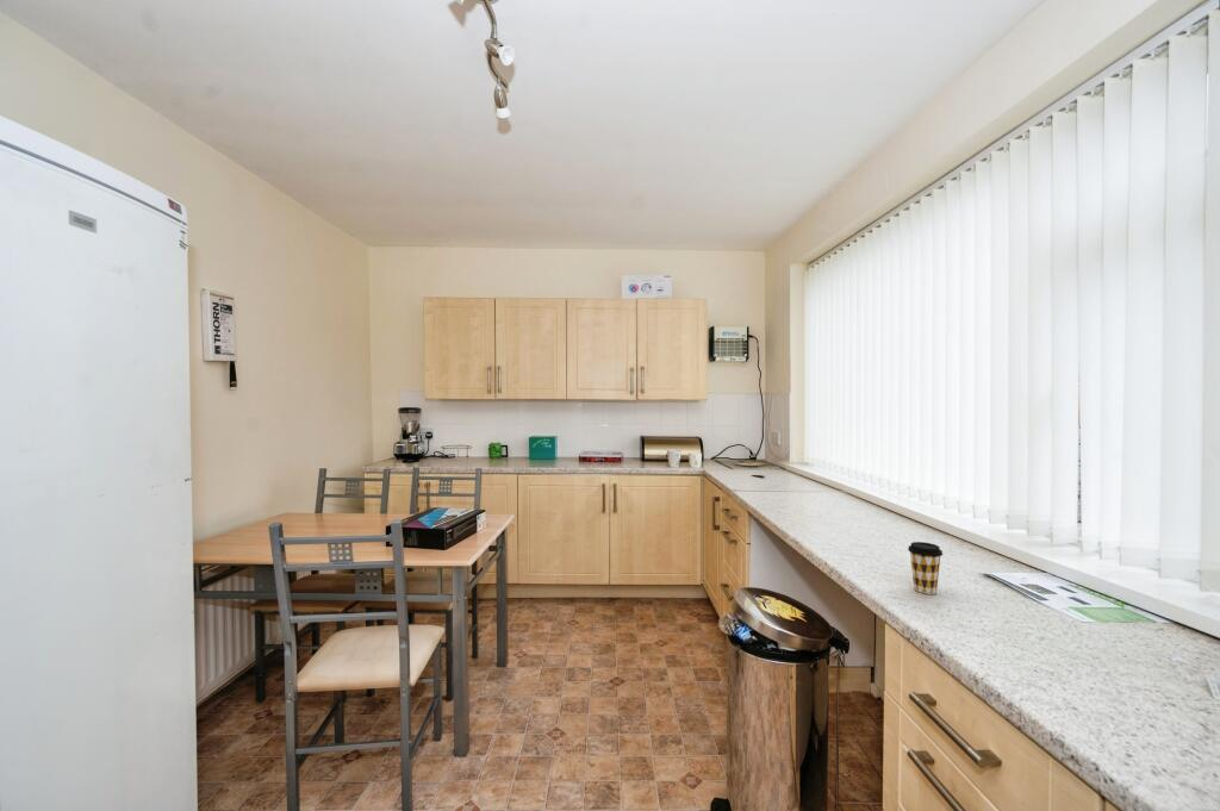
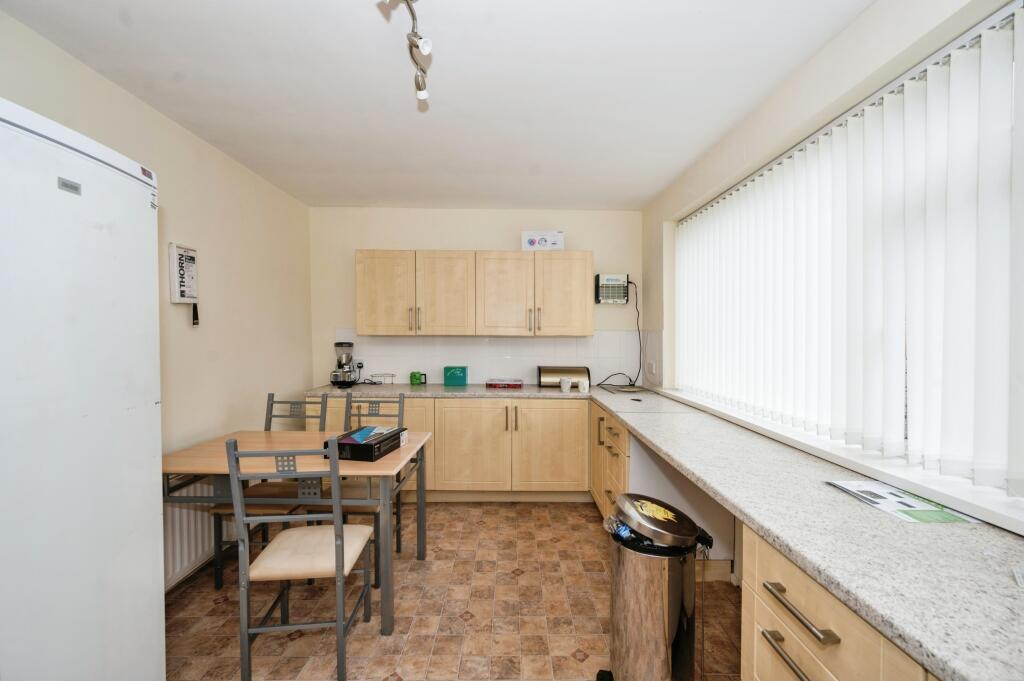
- coffee cup (925, 567)
